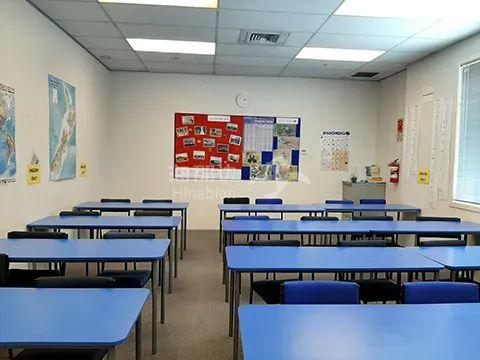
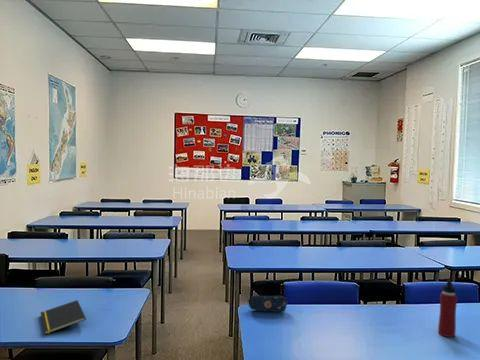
+ notepad (62, 315)
+ pencil case (267, 303)
+ water bottle (447, 306)
